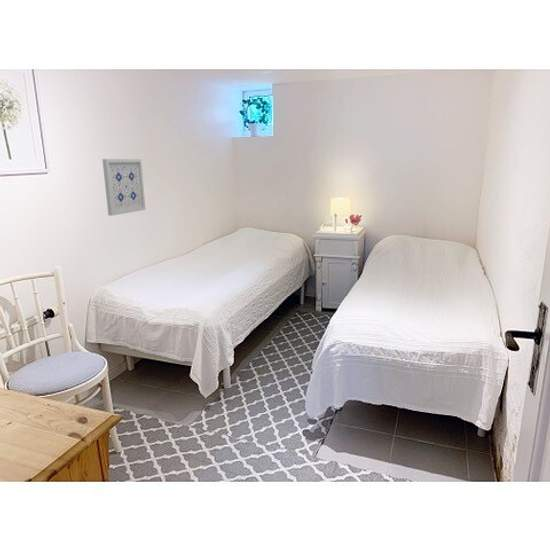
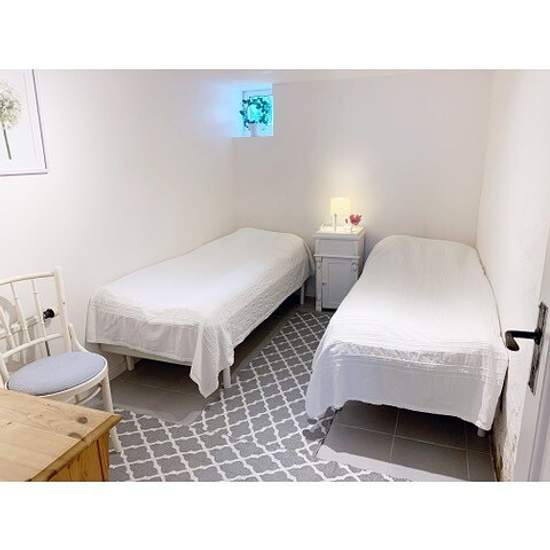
- wall art (125, 186)
